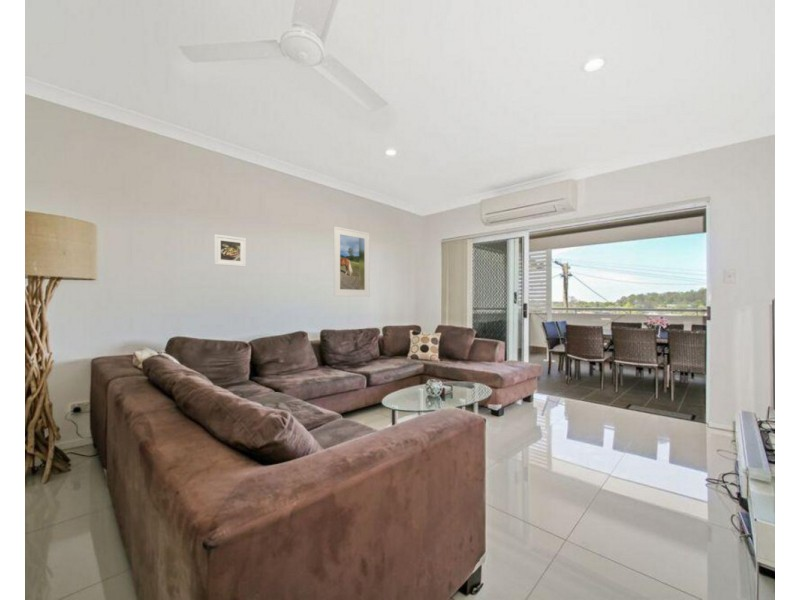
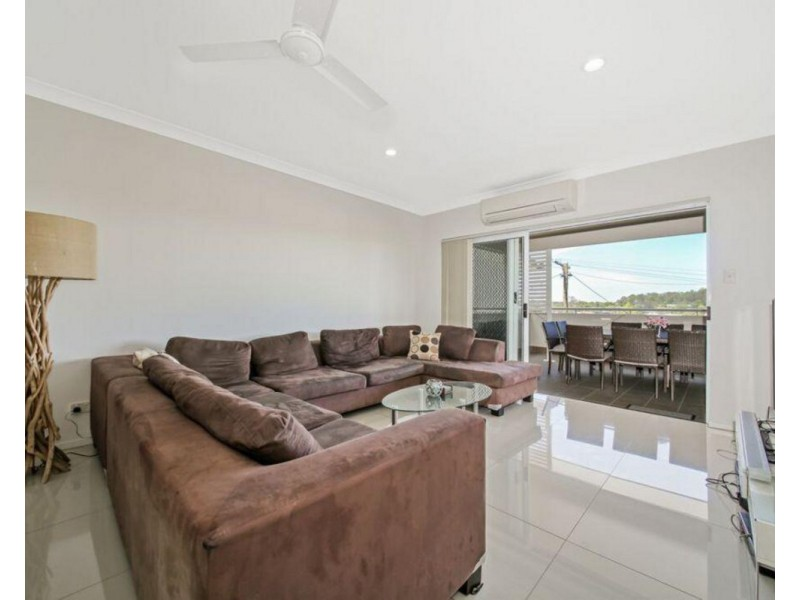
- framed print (230, 251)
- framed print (352, 263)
